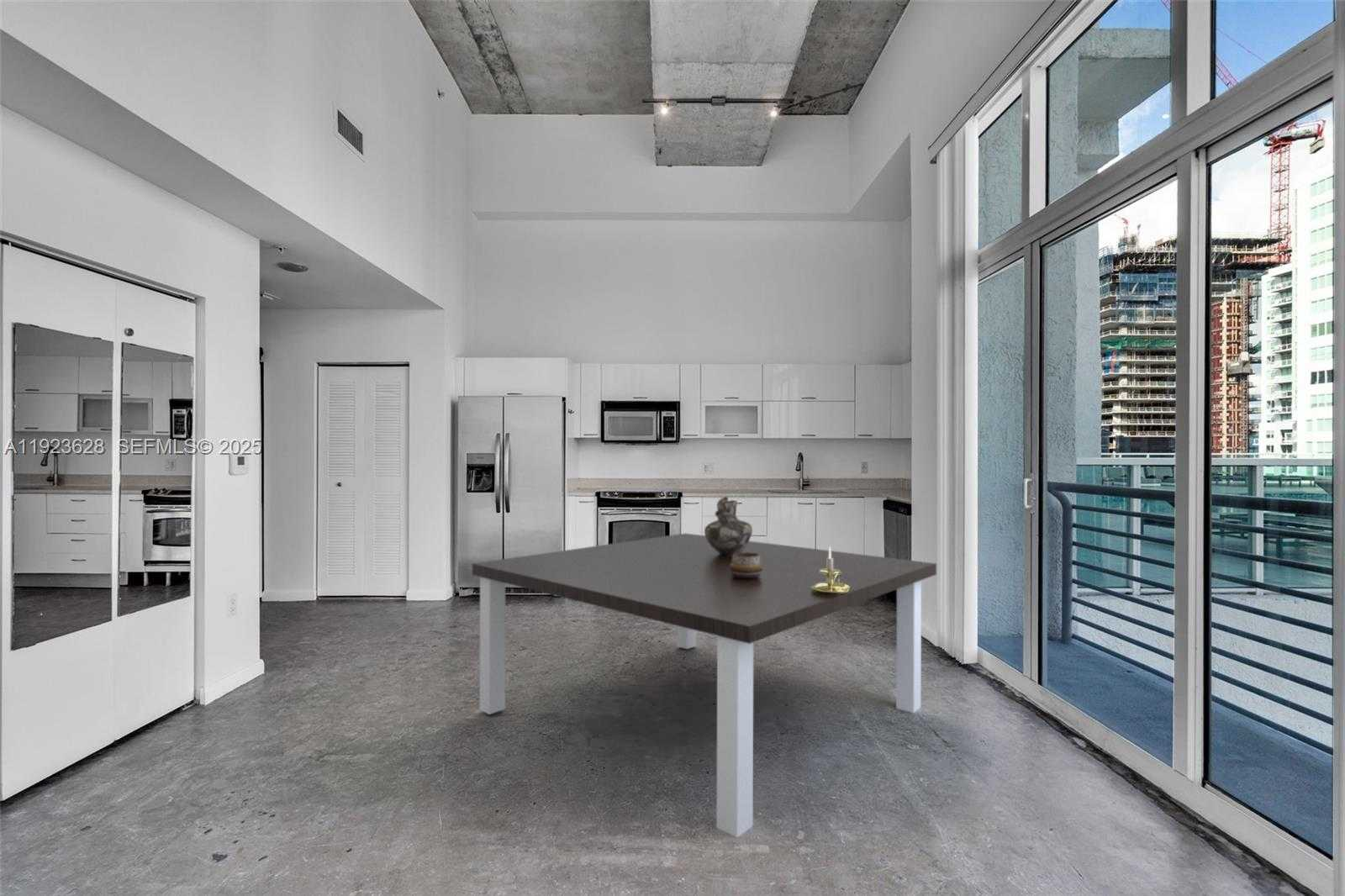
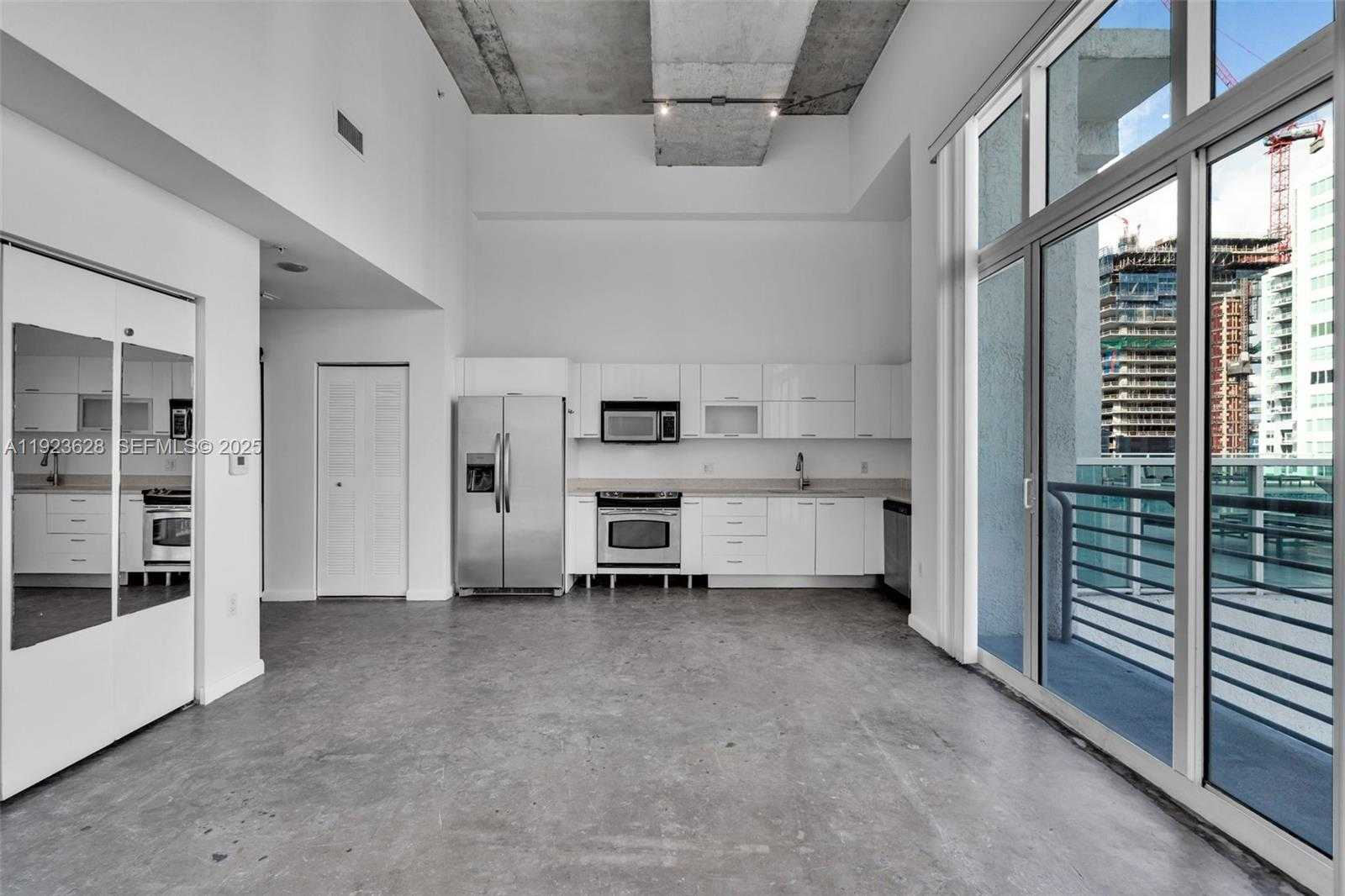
- candle holder (831, 567)
- vase (728, 524)
- dining table (708, 633)
- decorative bowl (746, 565)
